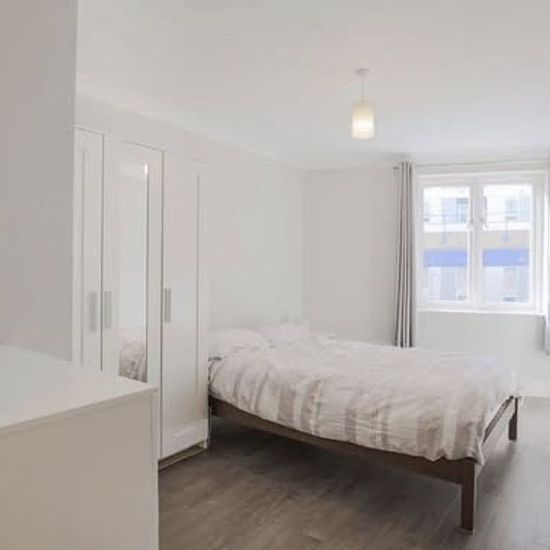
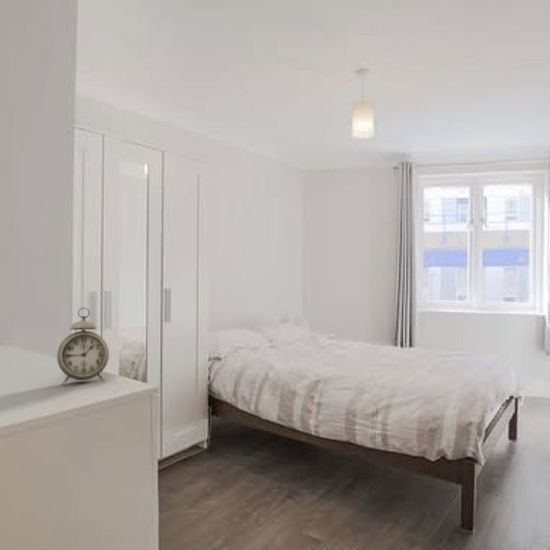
+ alarm clock (83, 344)
